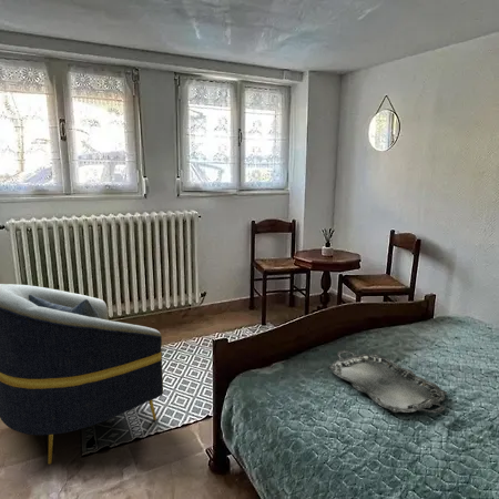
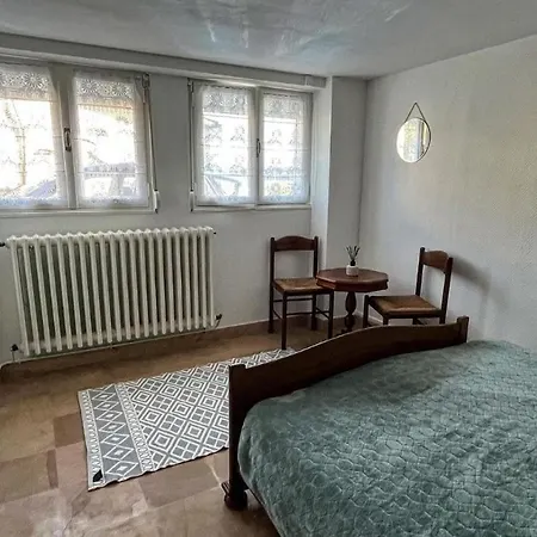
- serving tray (384, 379)
- armchair (70, 352)
